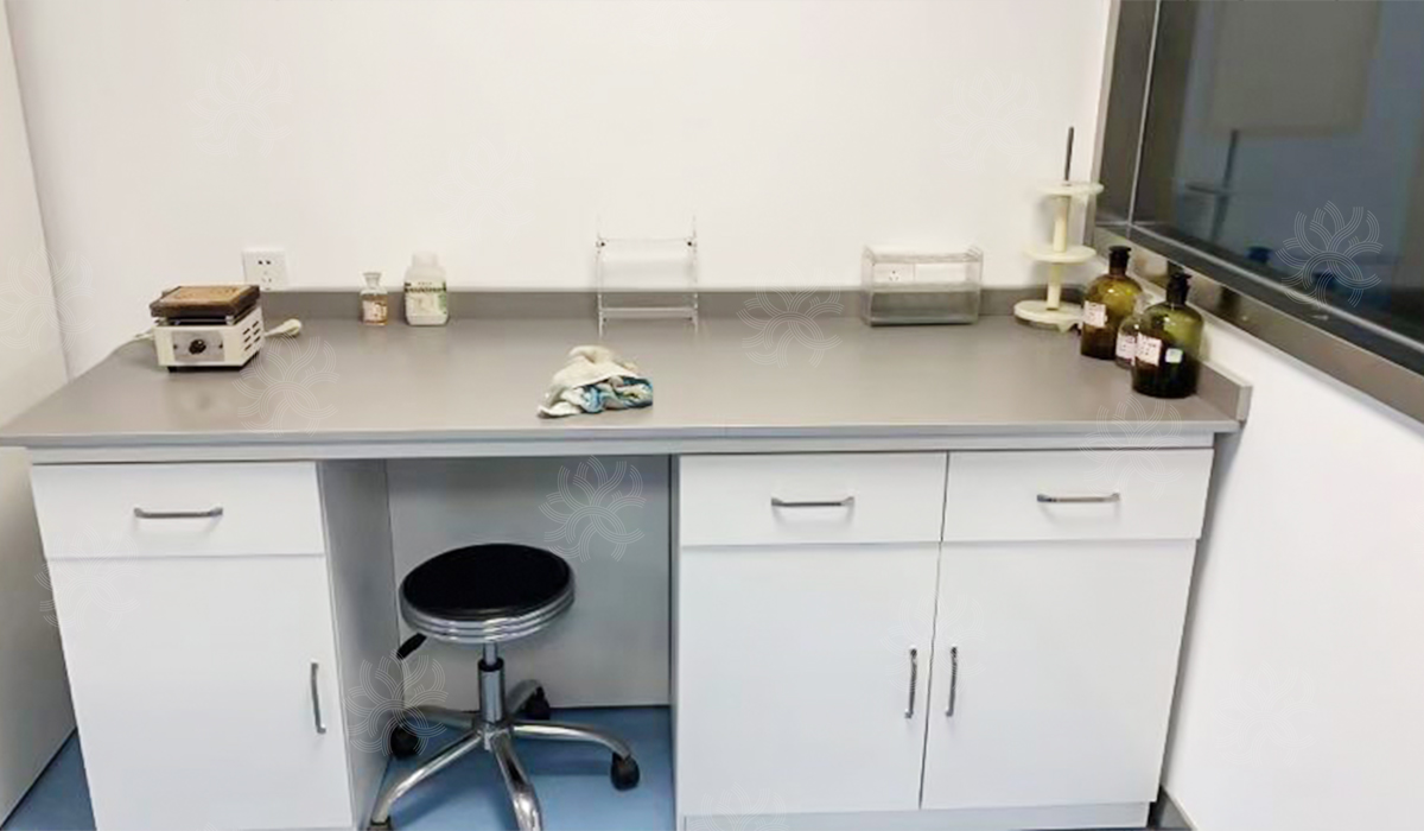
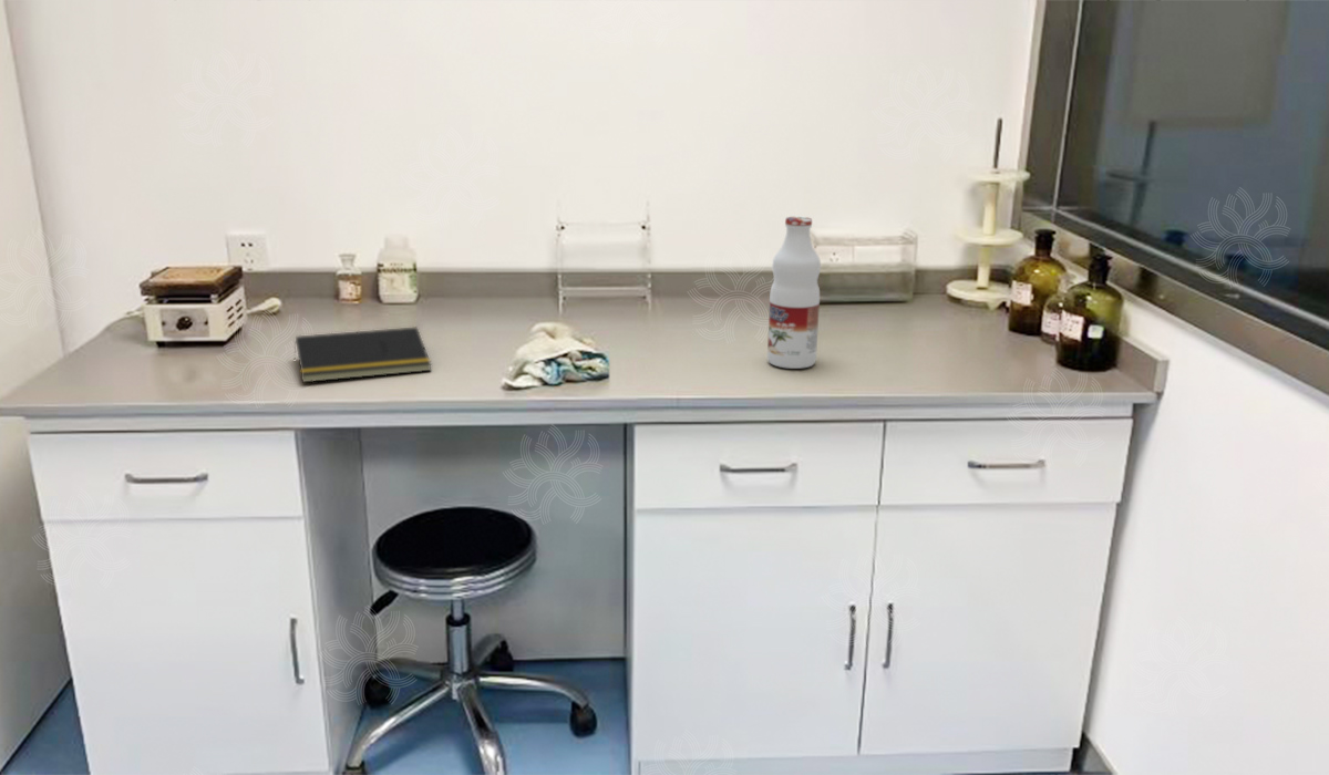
+ beverage bottle (794, 291)
+ notepad (362, 353)
